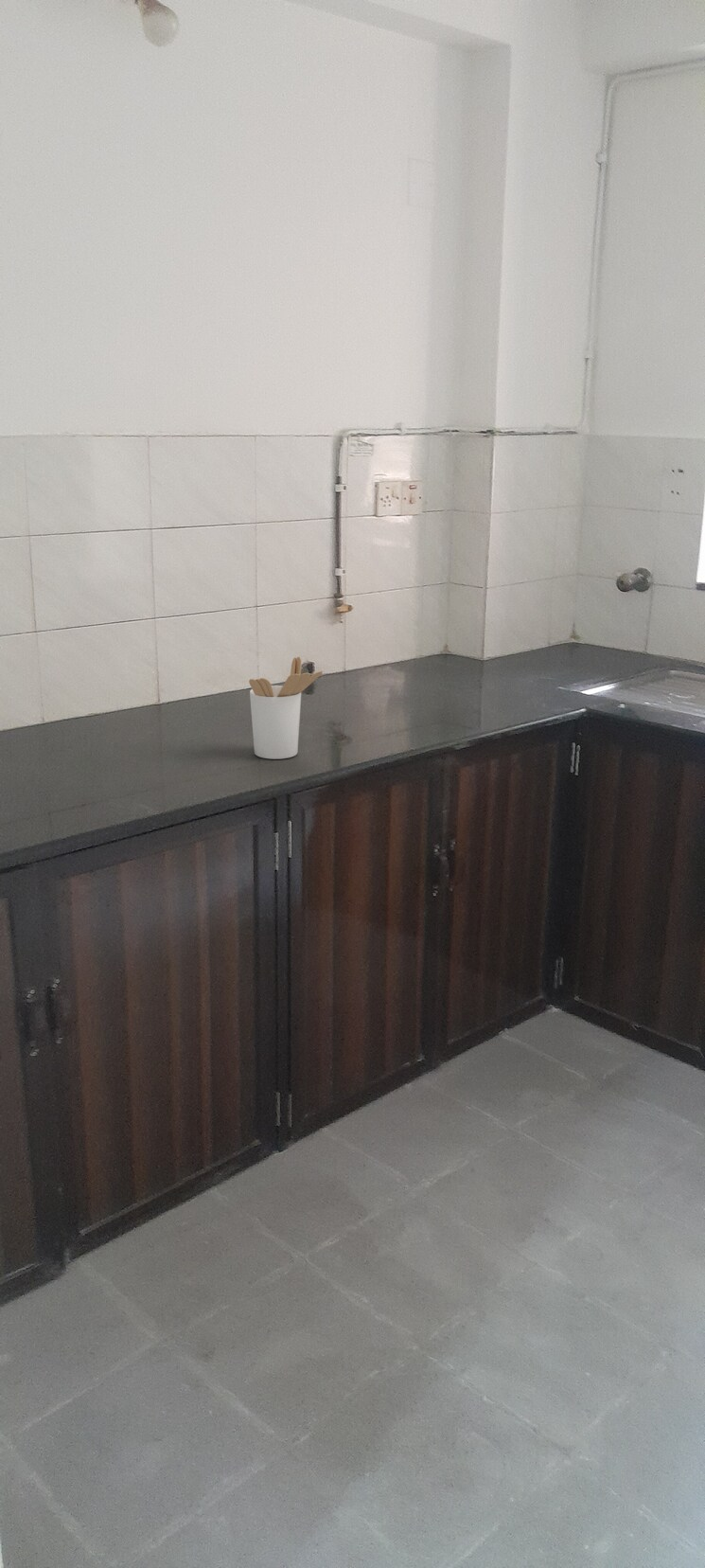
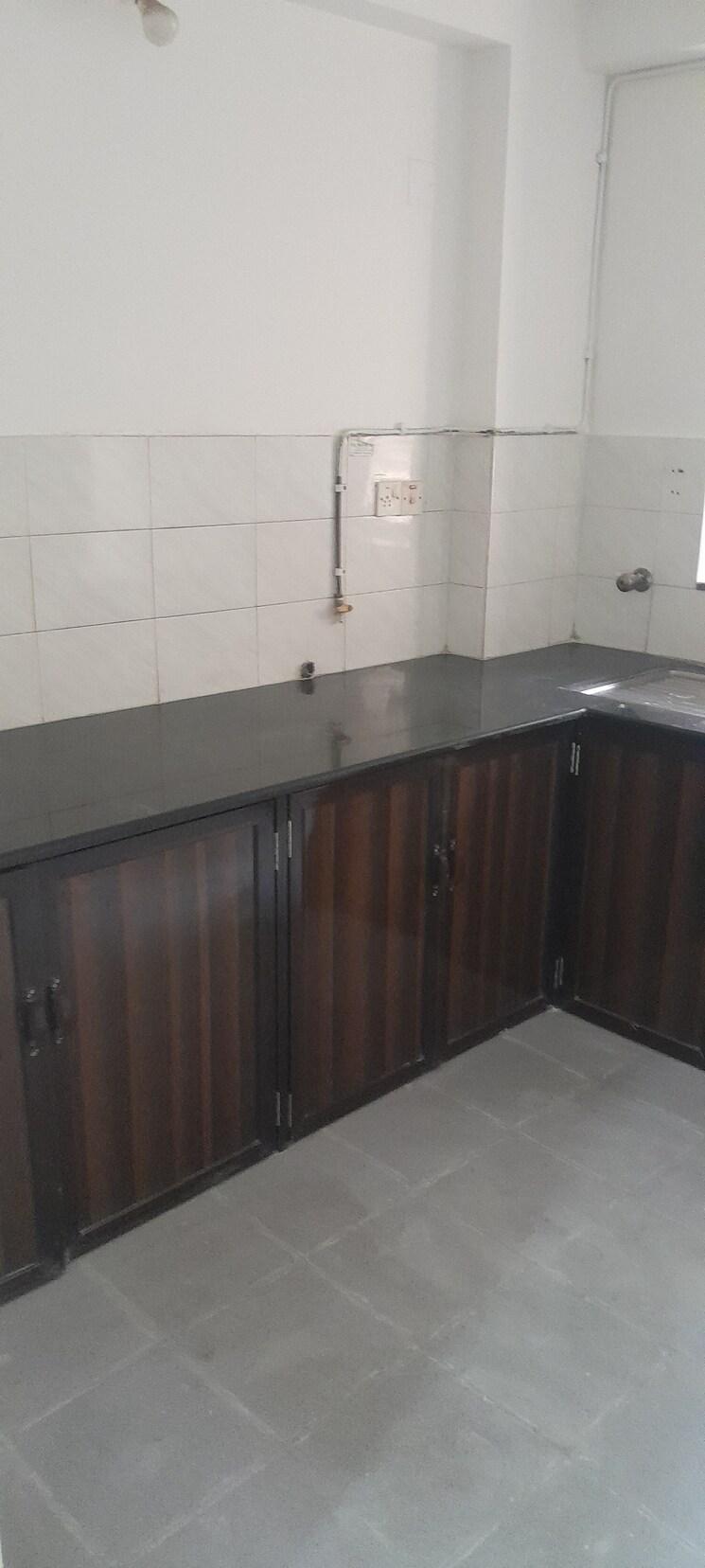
- utensil holder (285, 709)
